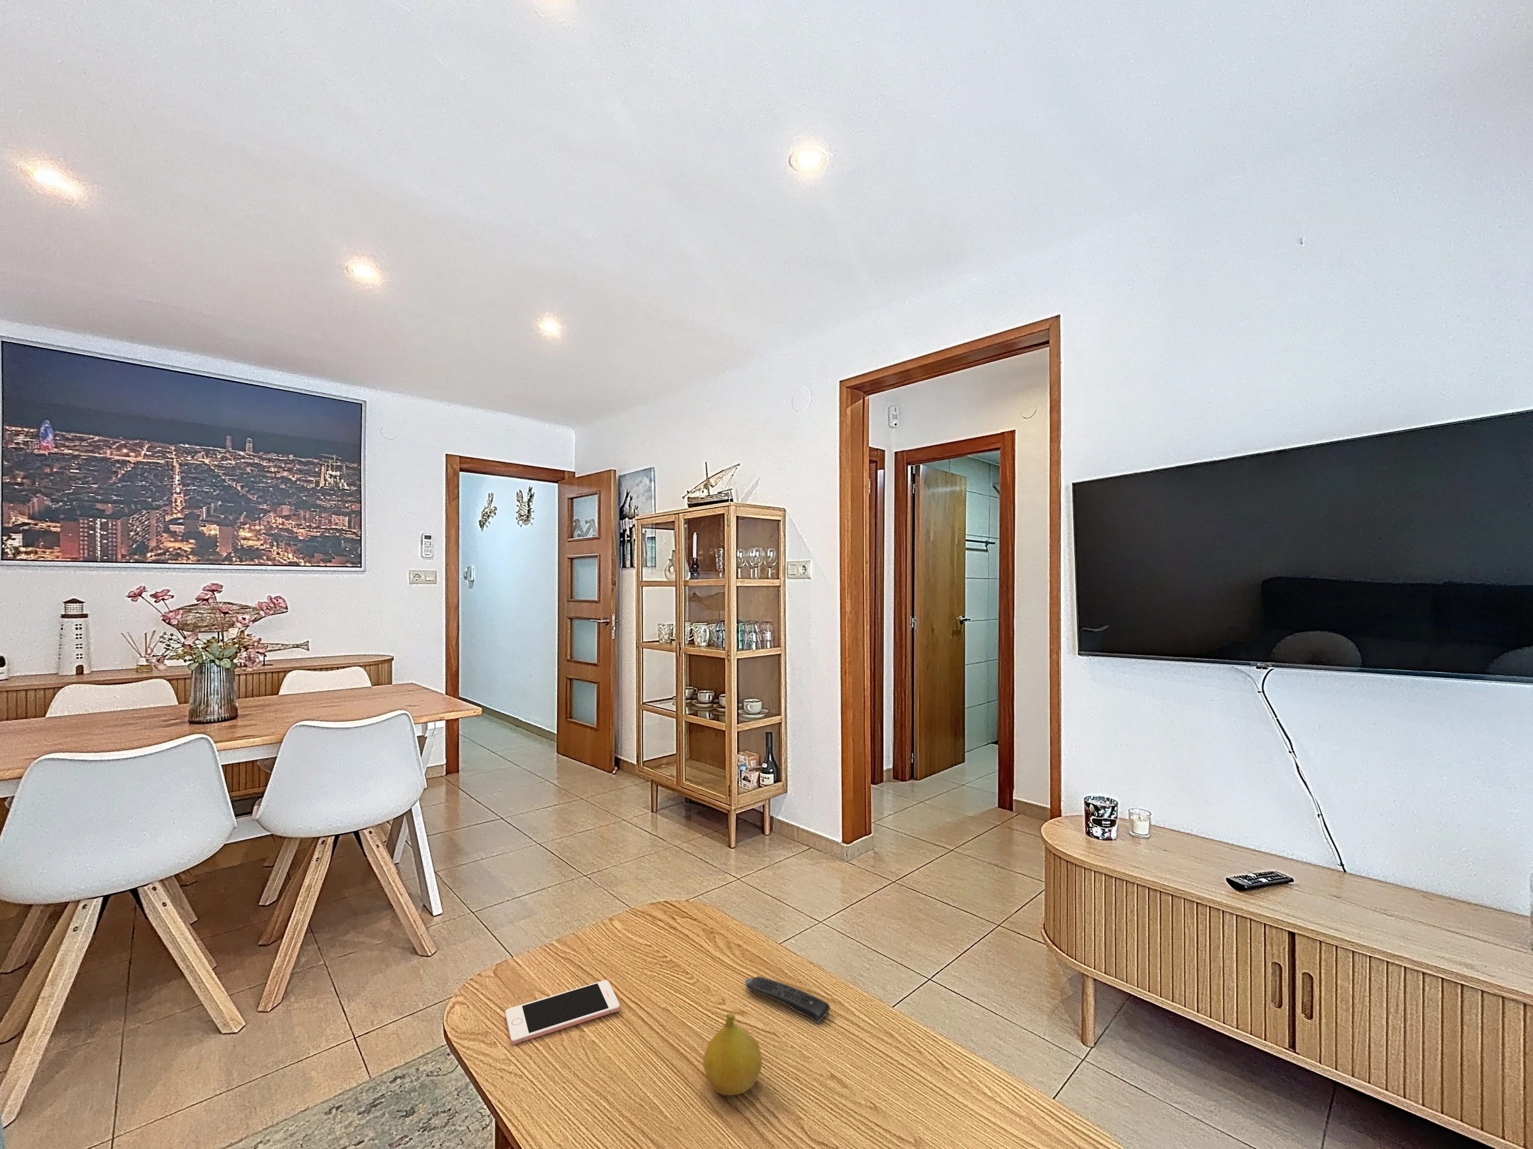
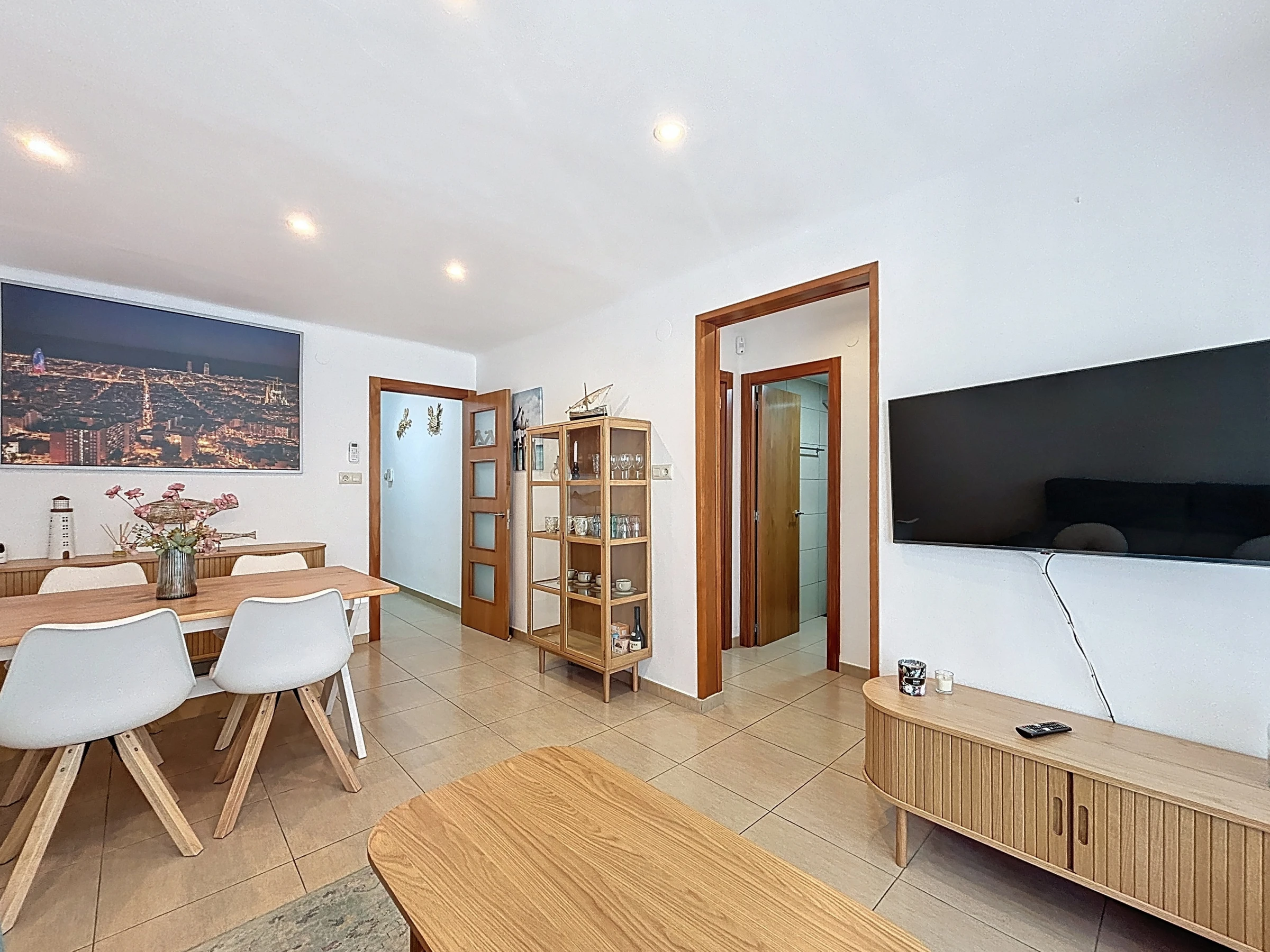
- cell phone (563, 1010)
- remote control (783, 996)
- fruit (733, 1048)
